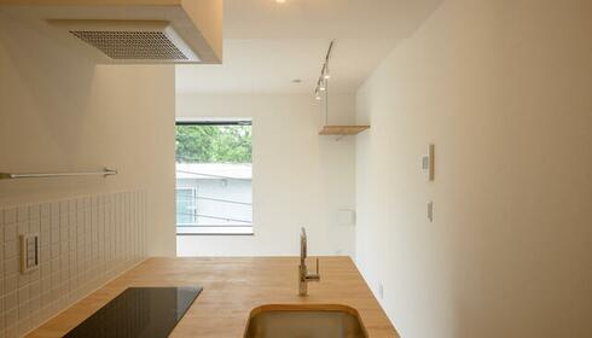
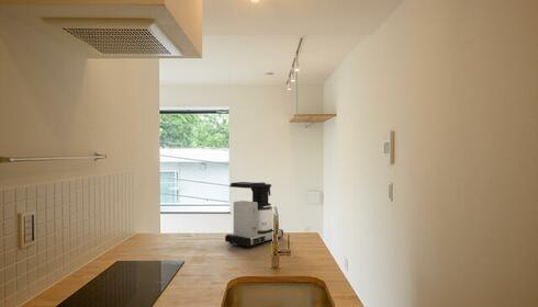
+ coffee maker (255, 211)
